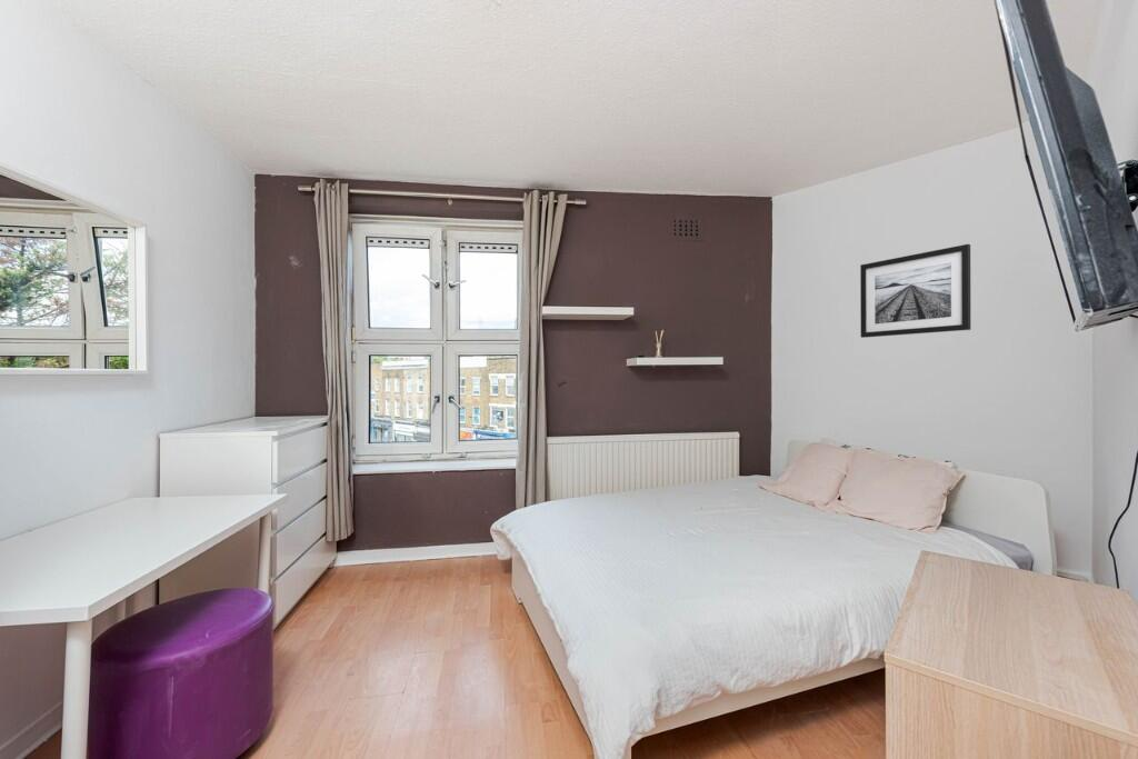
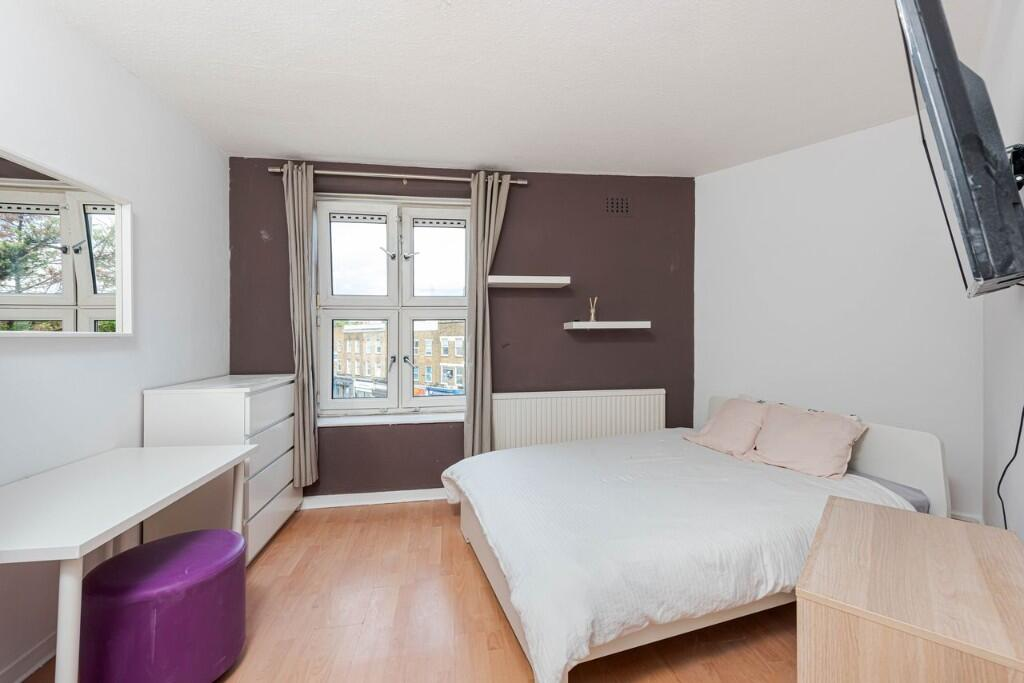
- wall art (910, 294)
